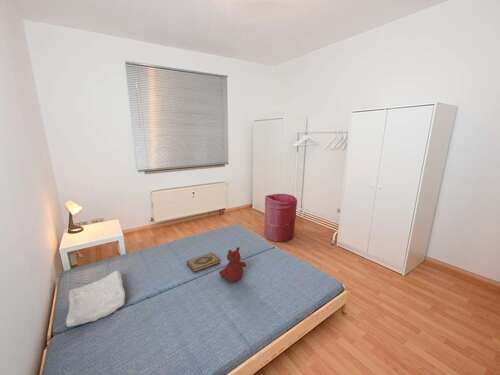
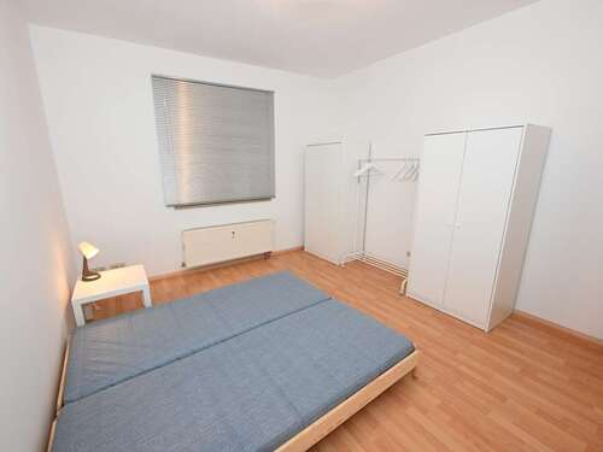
- teddy bear (231, 262)
- laundry hamper (280, 216)
- soap bar (97, 296)
- hardback book (203, 261)
